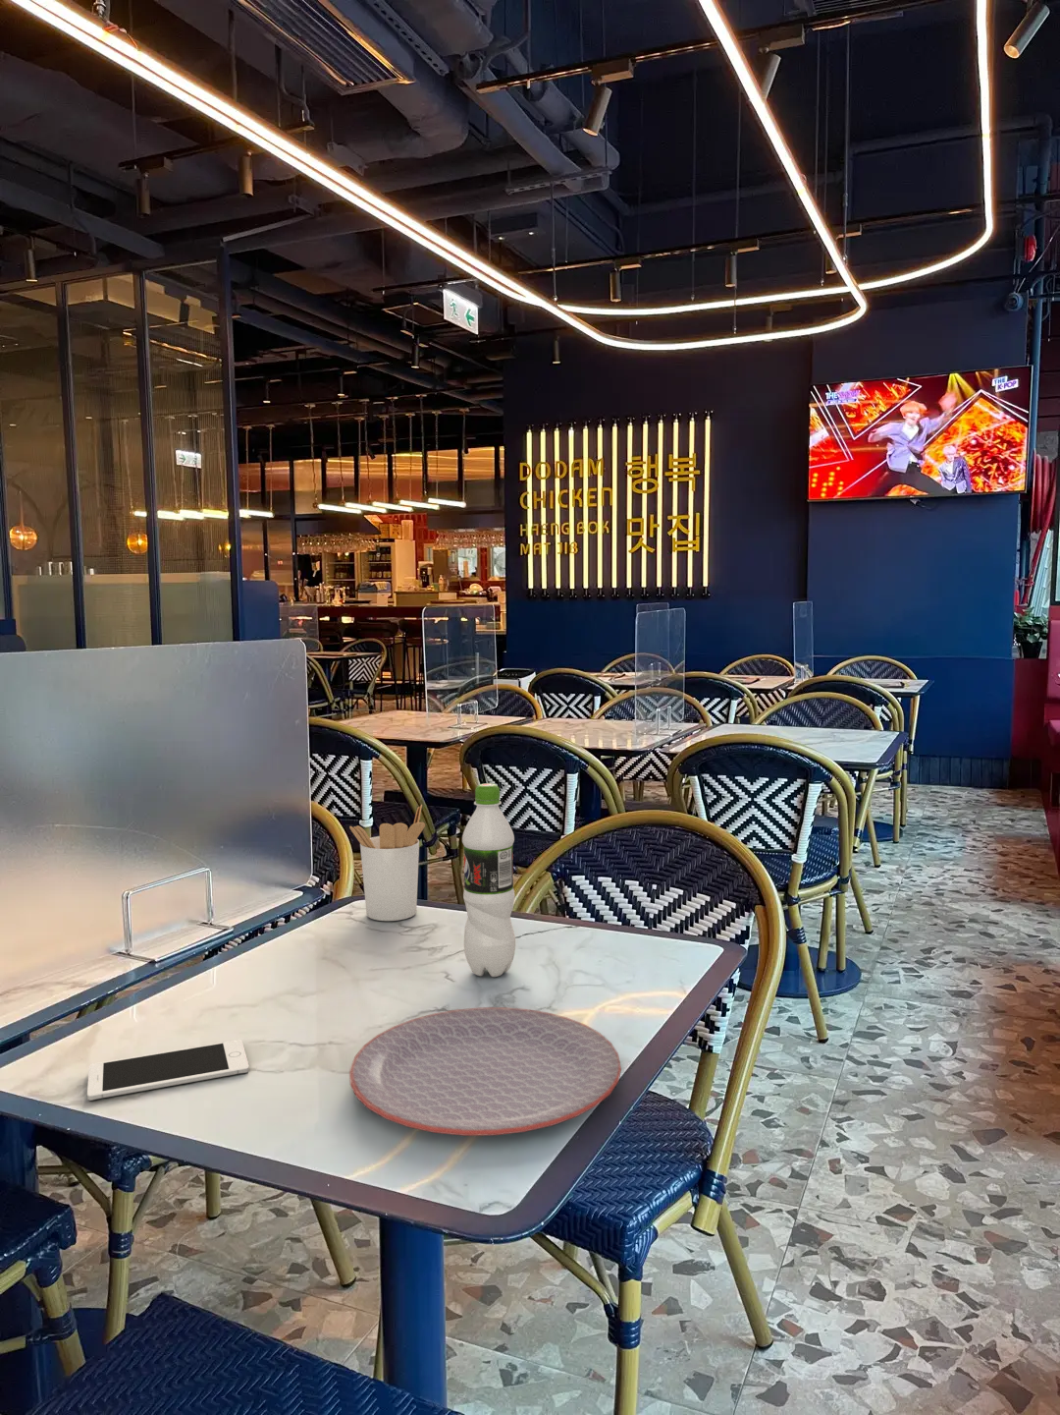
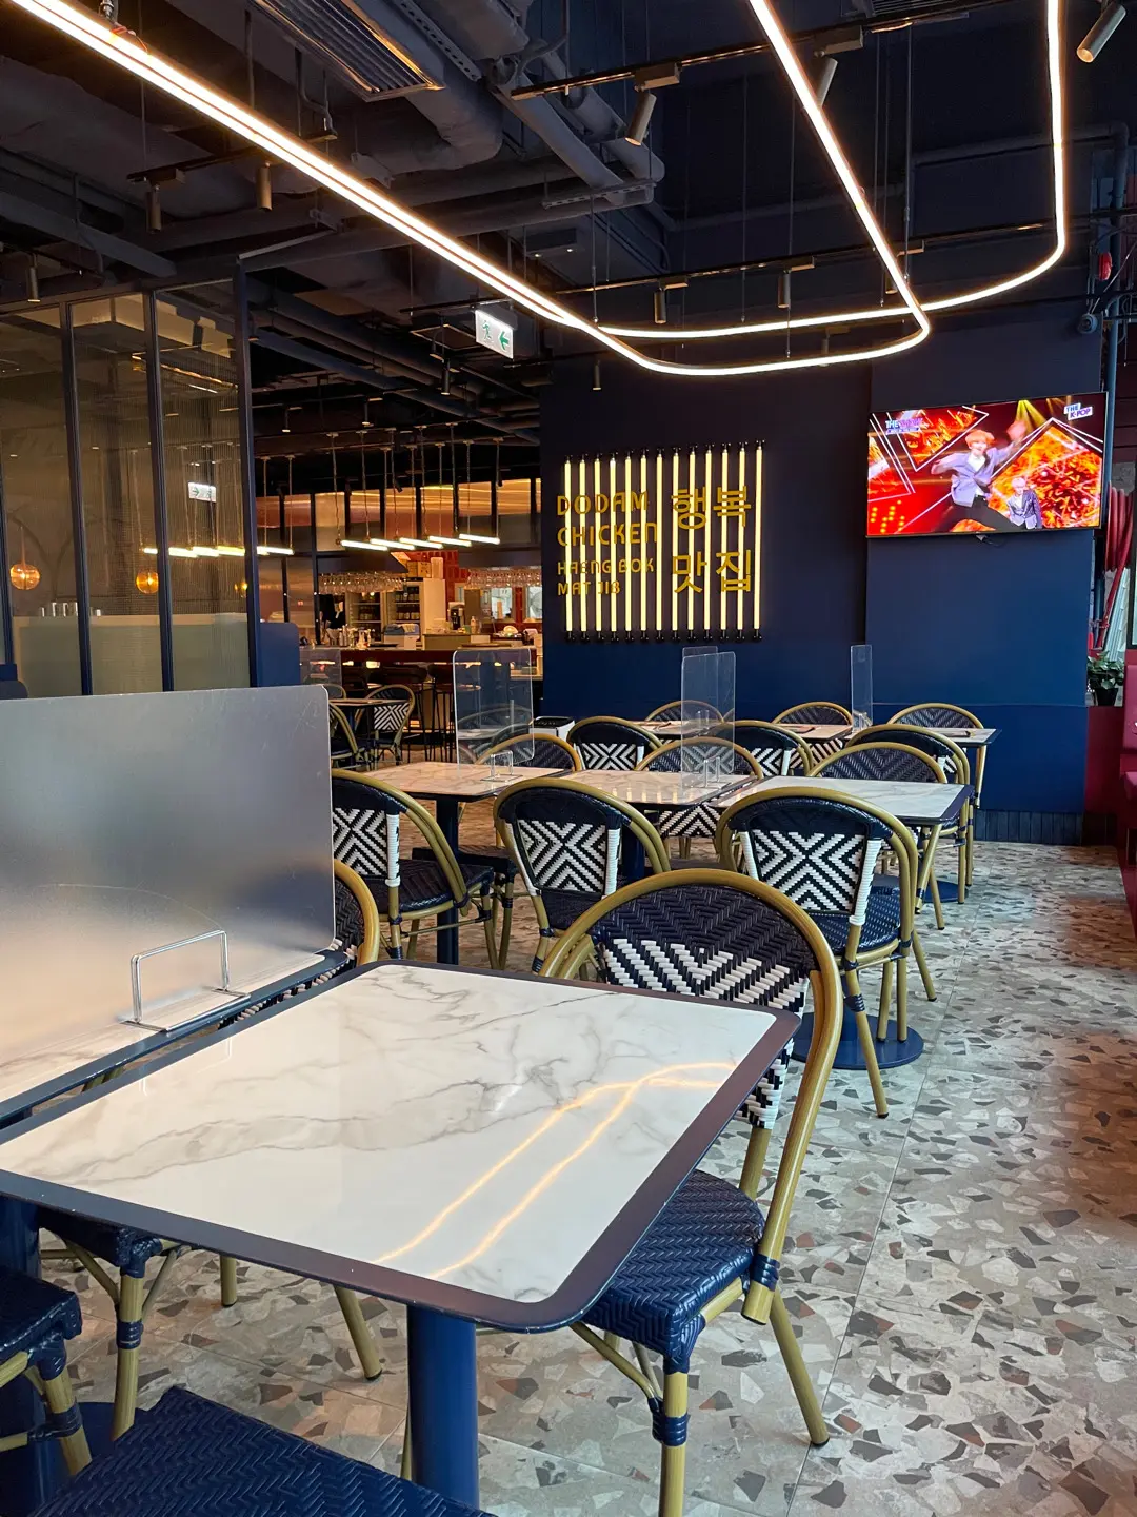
- utensil holder (394, 863)
- pop (489, 878)
- cell phone (169, 1068)
- plate (485, 1071)
